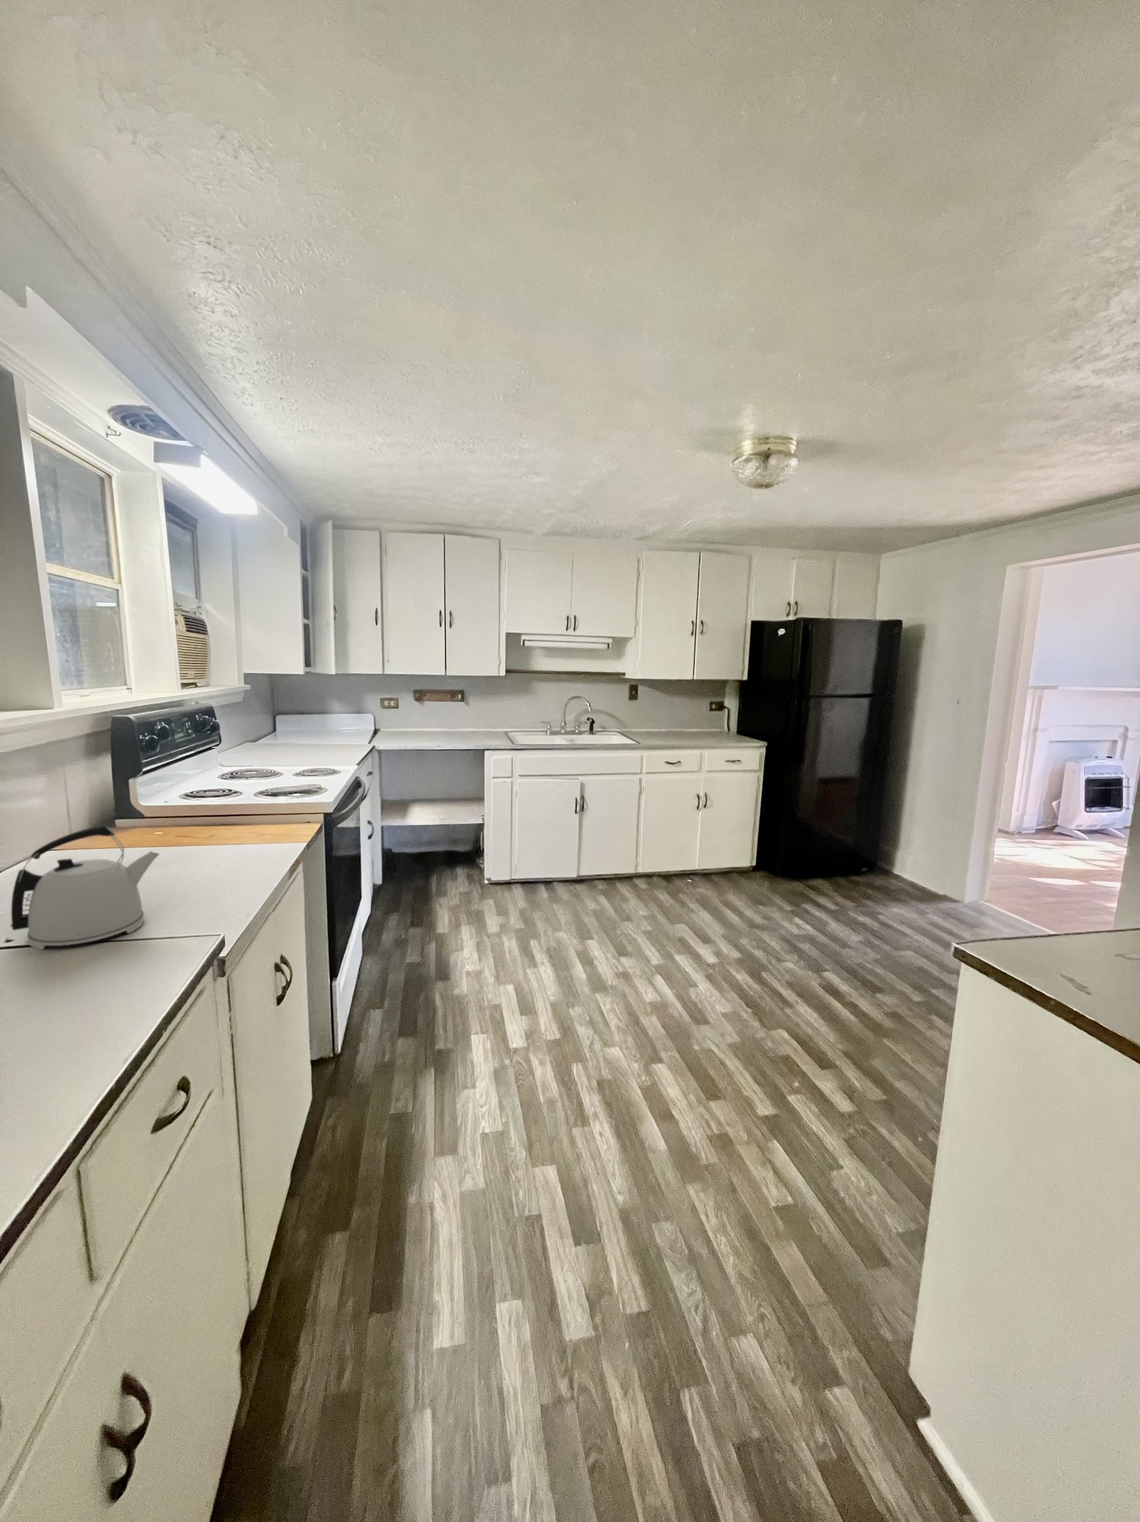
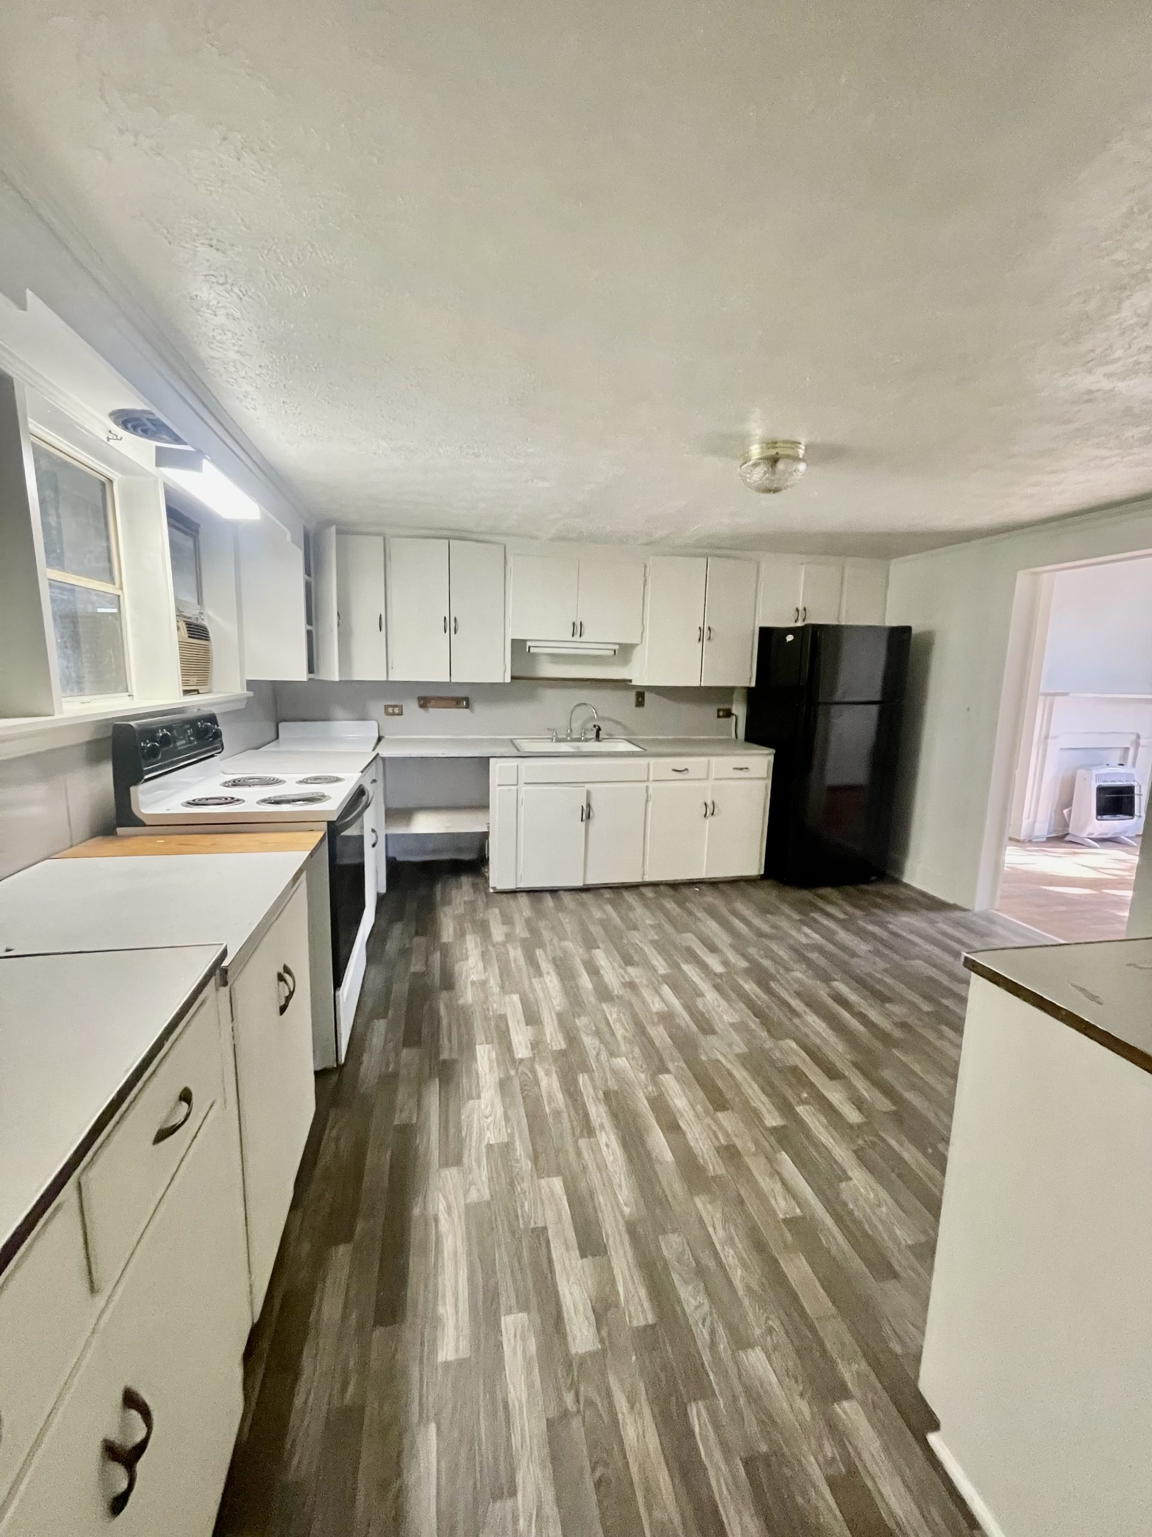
- kettle (87, 878)
